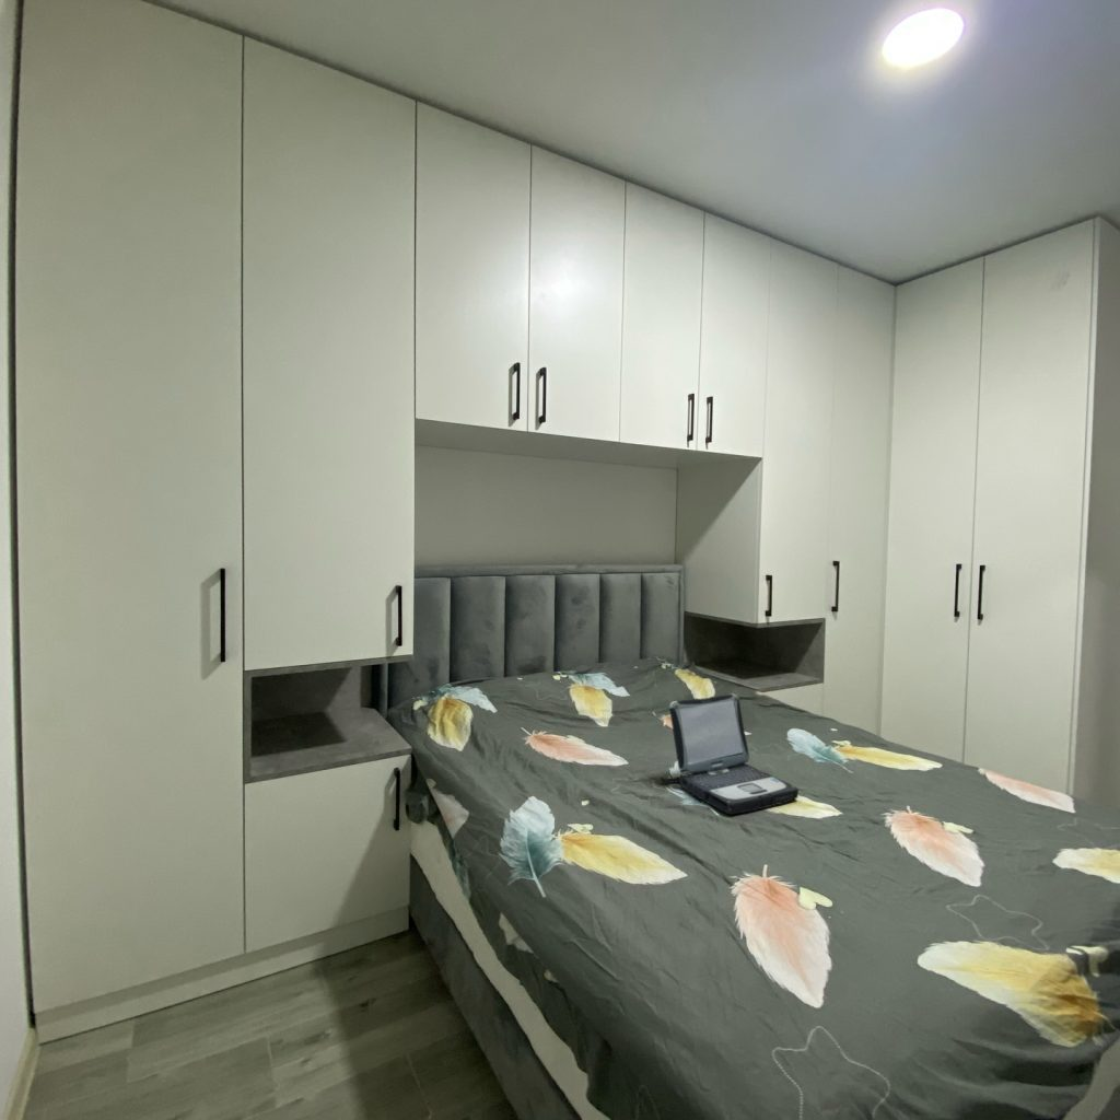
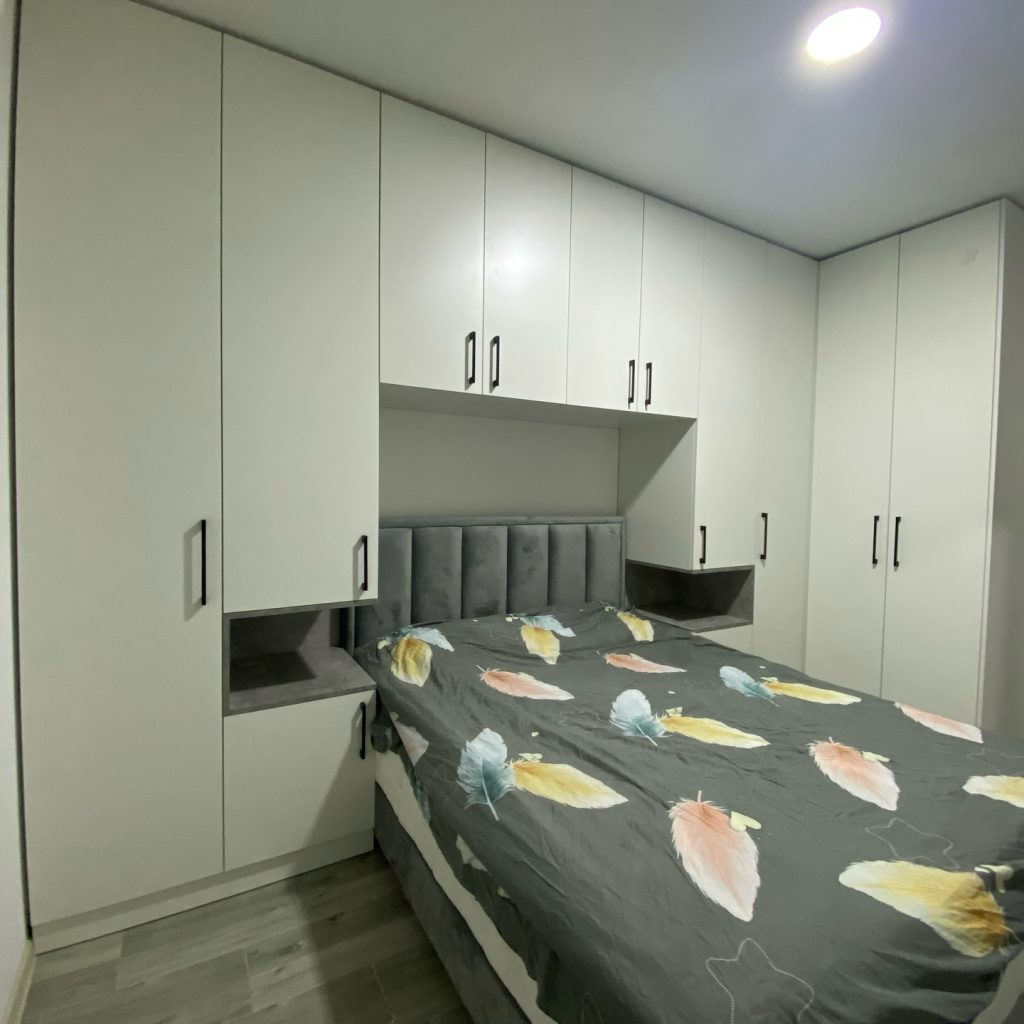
- laptop (728, 748)
